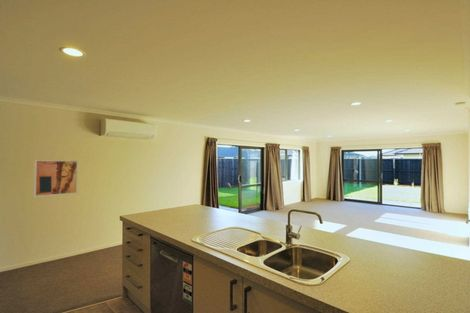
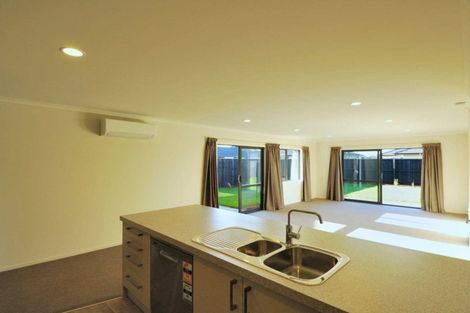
- wall art (57, 177)
